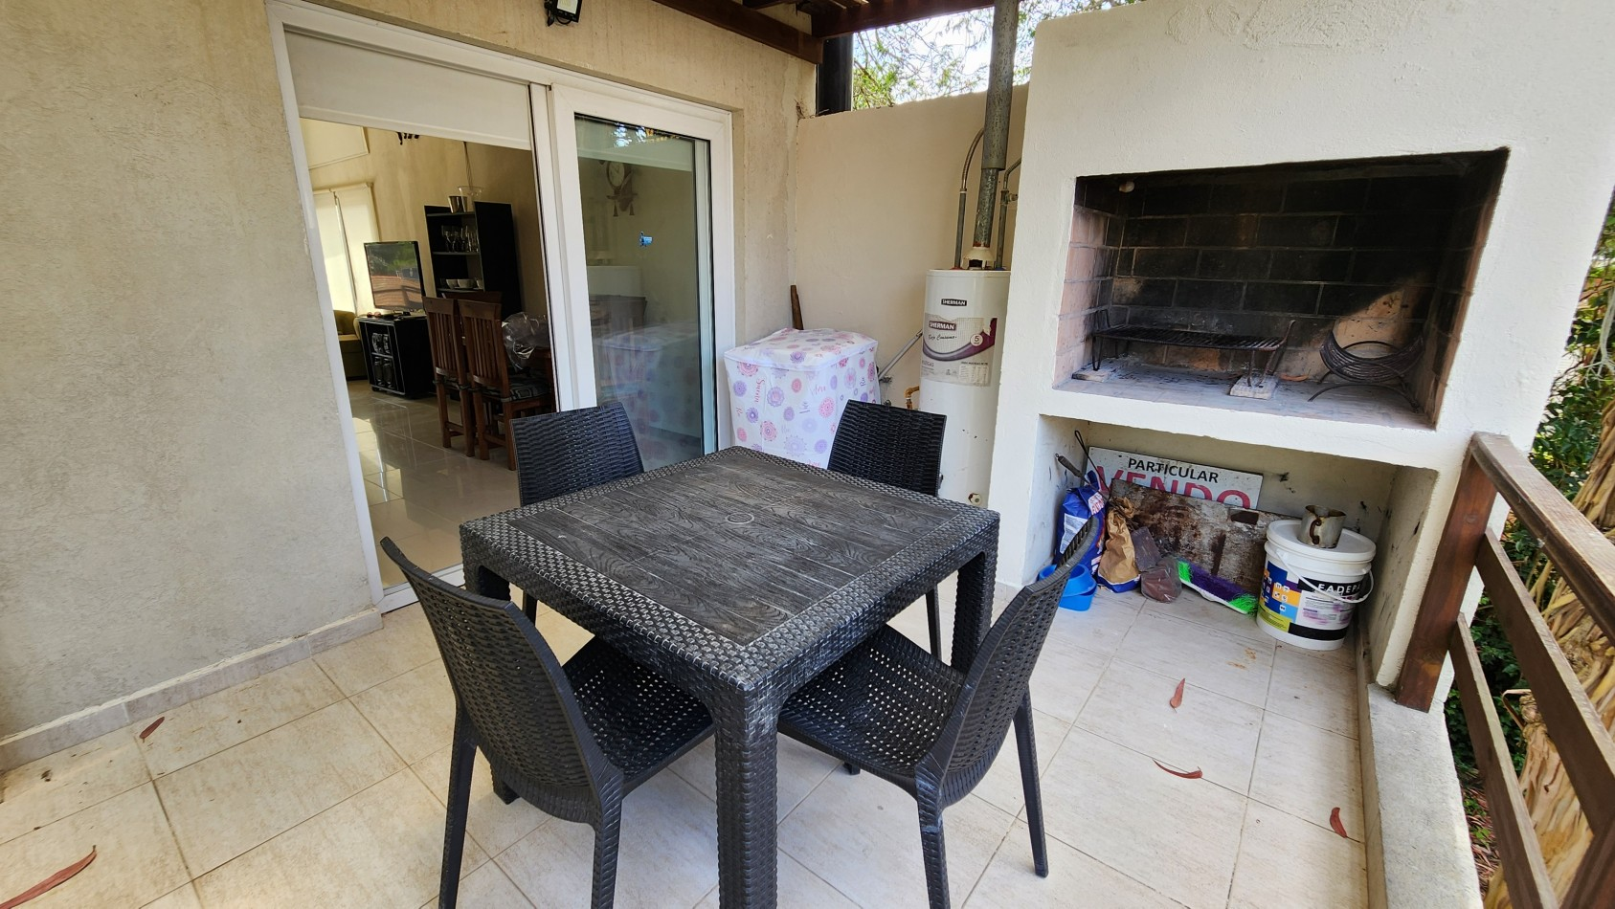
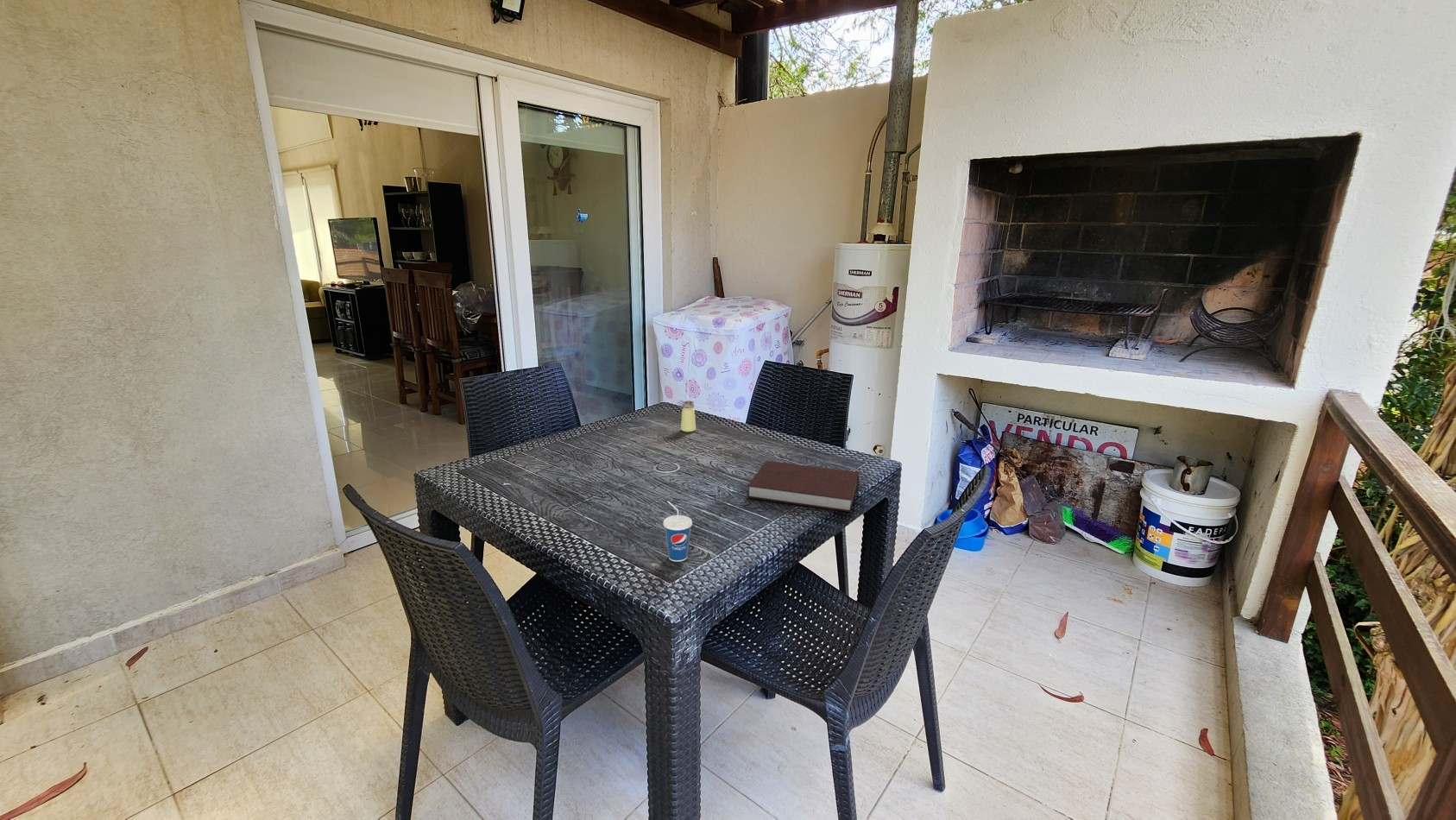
+ saltshaker (688, 415)
+ notebook (804, 483)
+ cup (678, 529)
